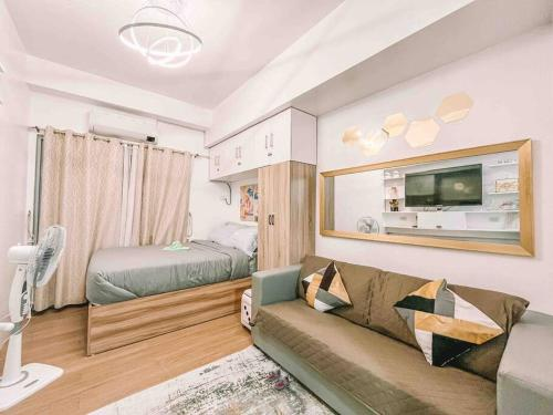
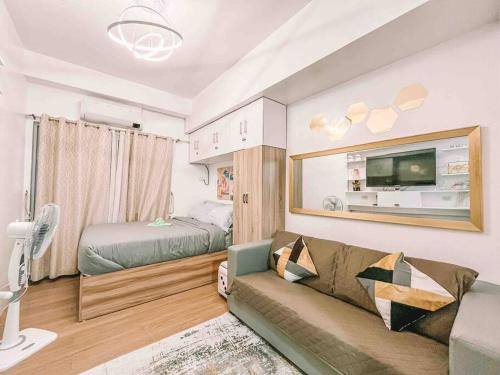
- sneaker (278, 376)
